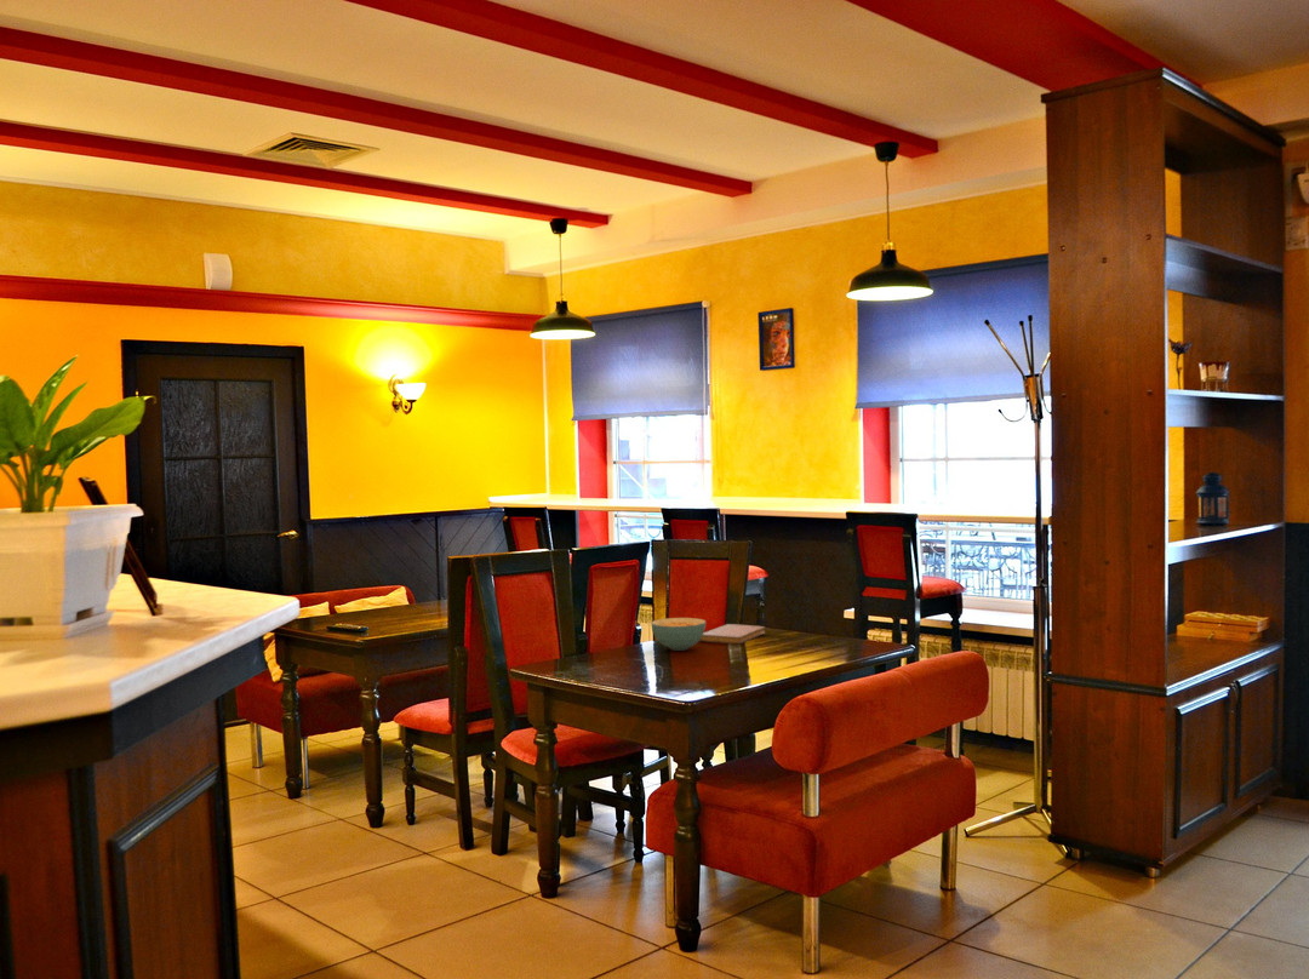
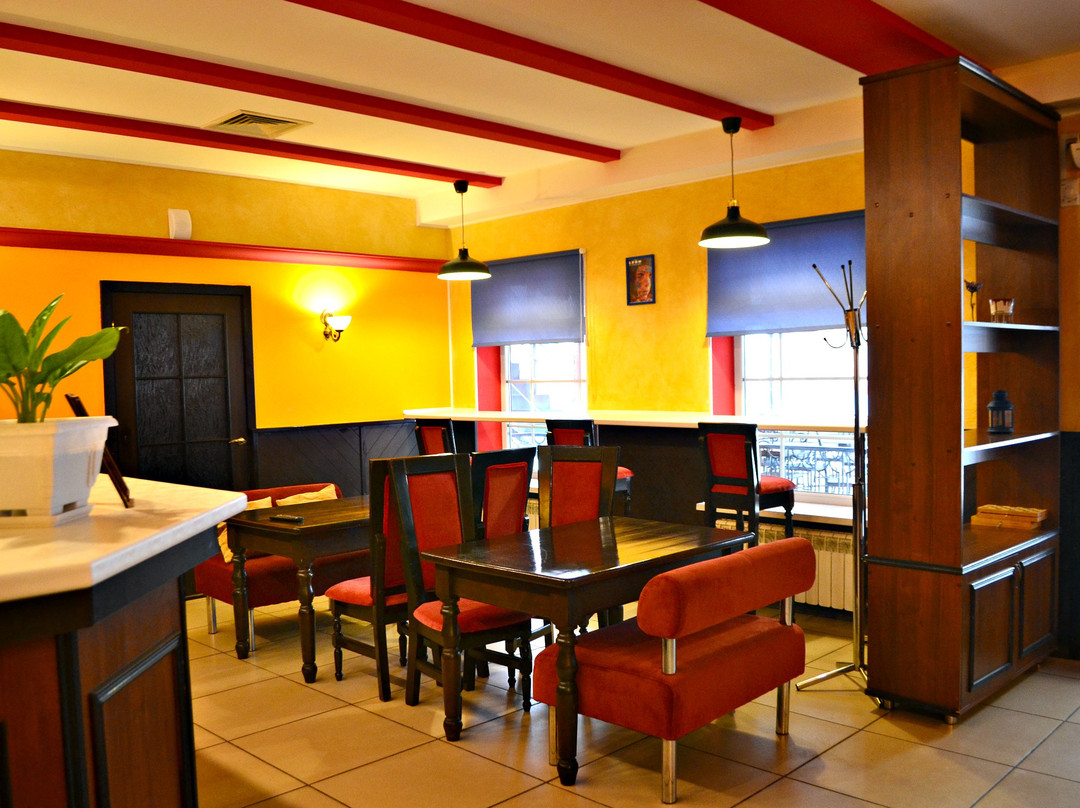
- notebook (732, 632)
- cereal bowl (679, 635)
